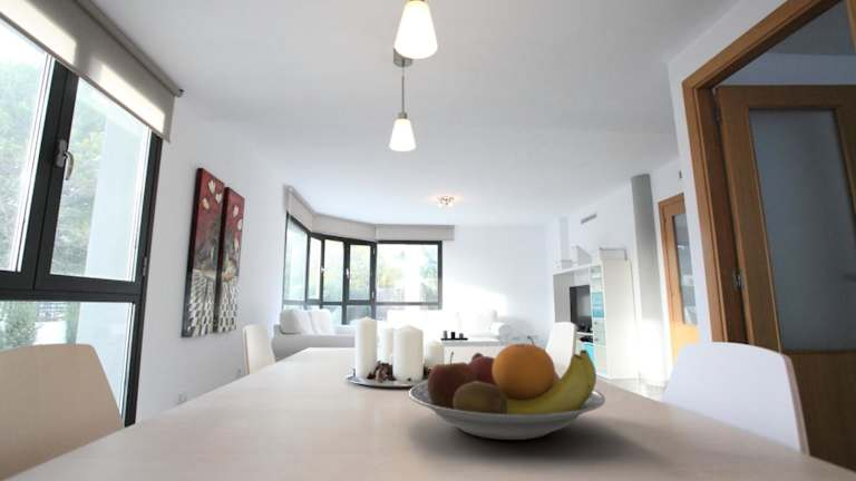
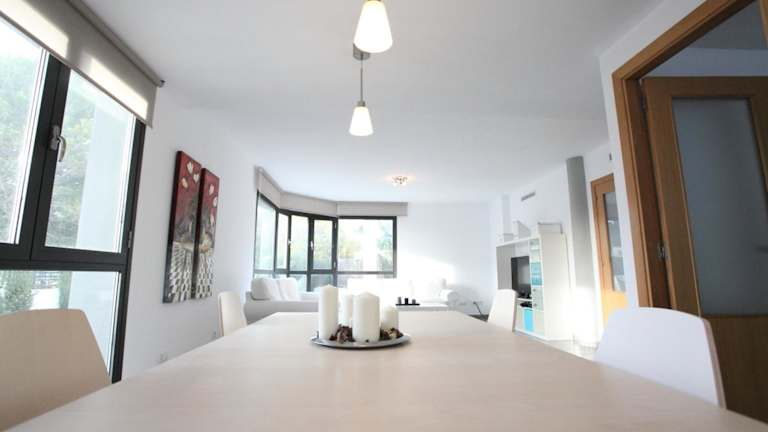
- fruit bowl (503, 383)
